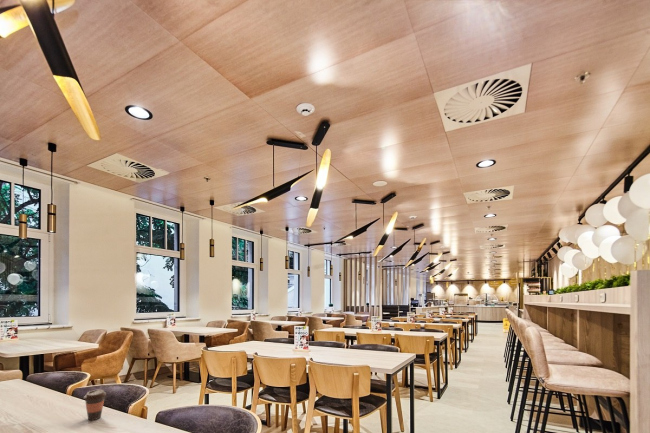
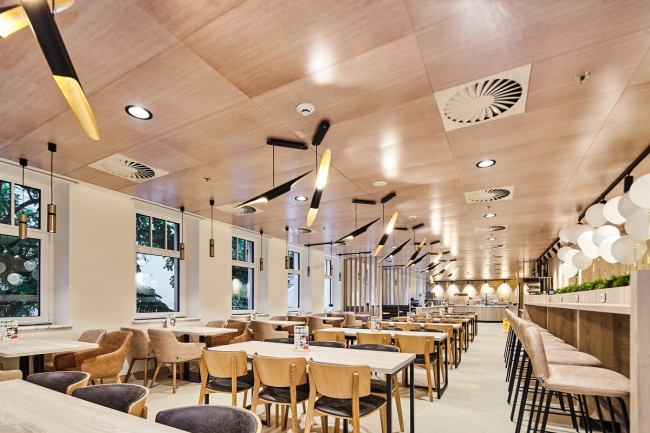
- coffee cup (94, 405)
